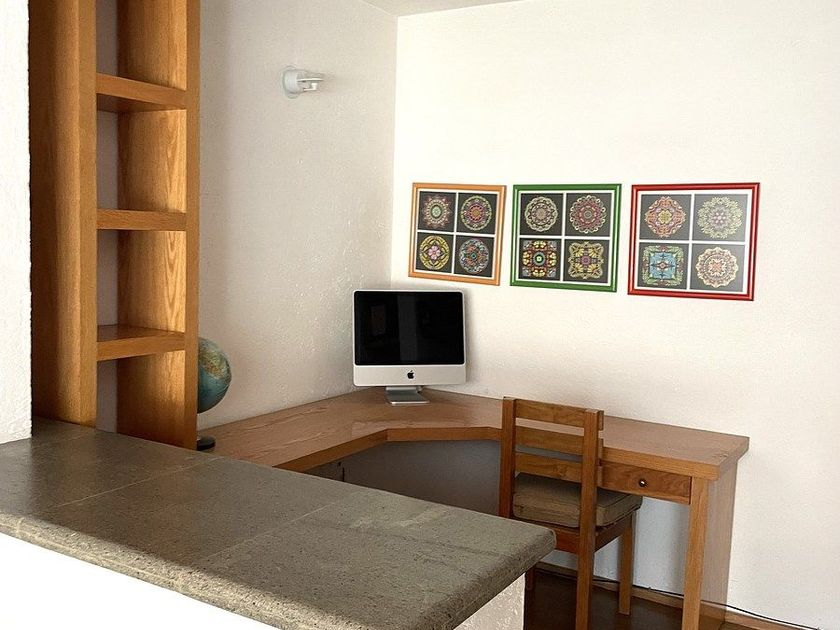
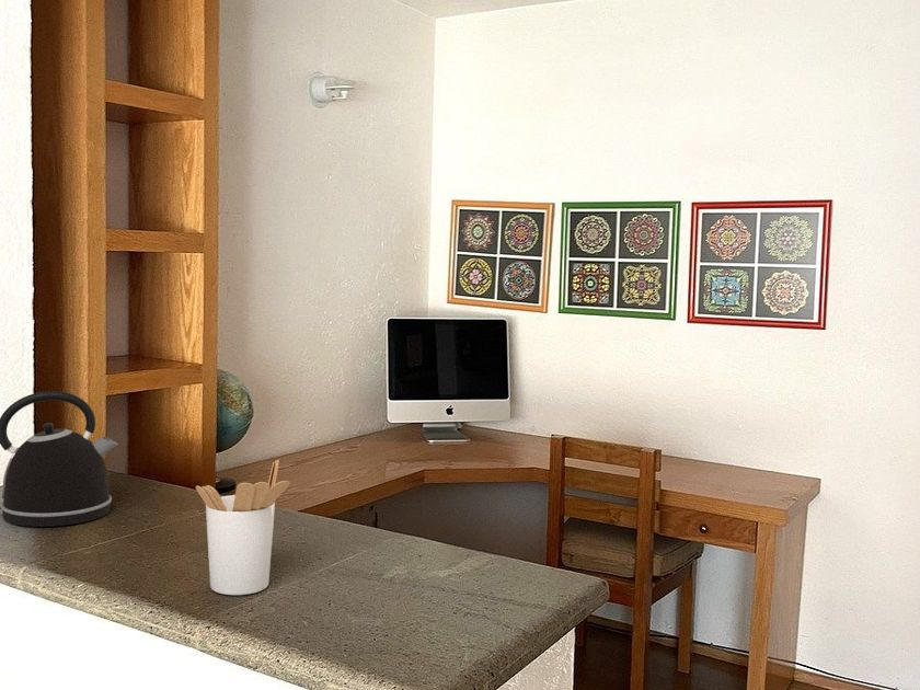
+ utensil holder (248, 528)
+ kettle (56, 451)
